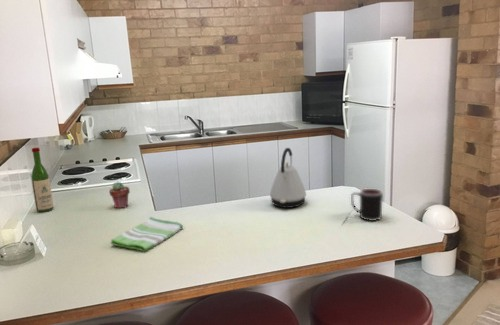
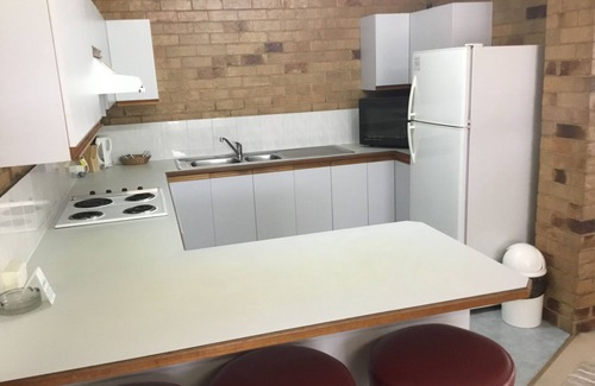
- kettle (287, 176)
- mug (366, 204)
- wine bottle (40, 179)
- dish towel (148, 232)
- potted succulent (119, 193)
